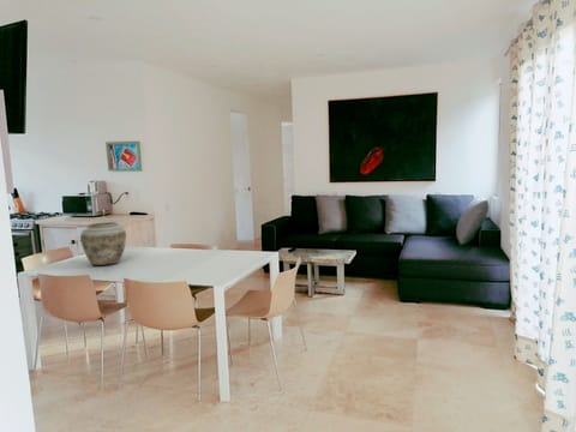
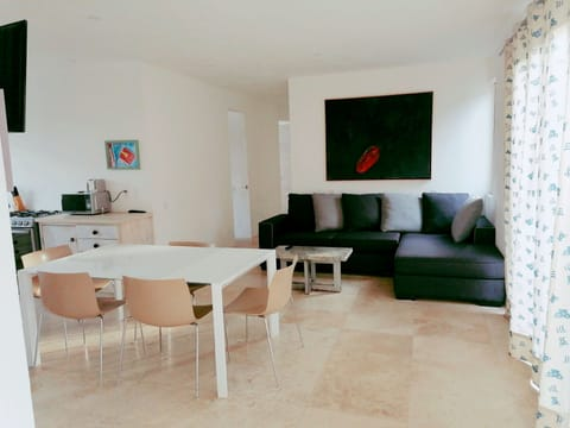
- vase (103, 242)
